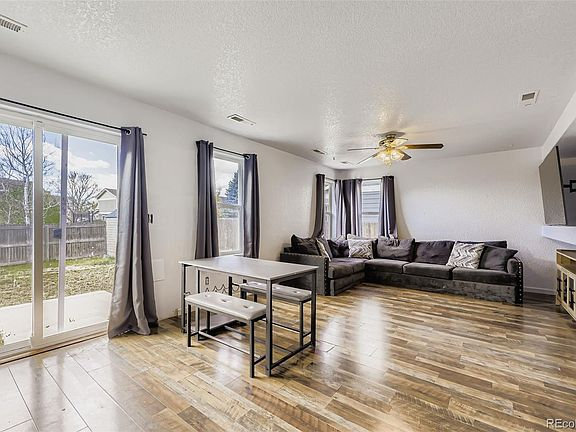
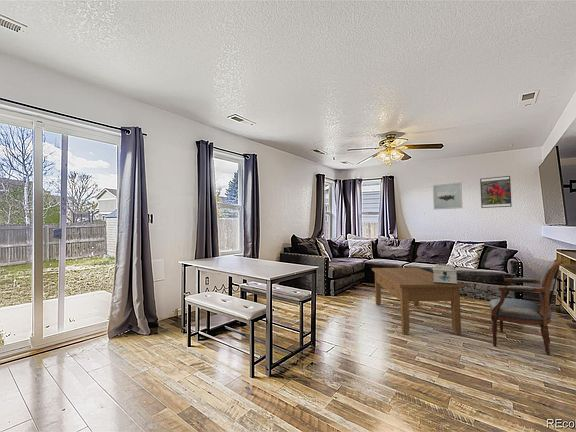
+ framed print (495, 192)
+ coffee table (410, 295)
+ armchair (524, 300)
+ decorative box (444, 273)
+ wall art (447, 196)
